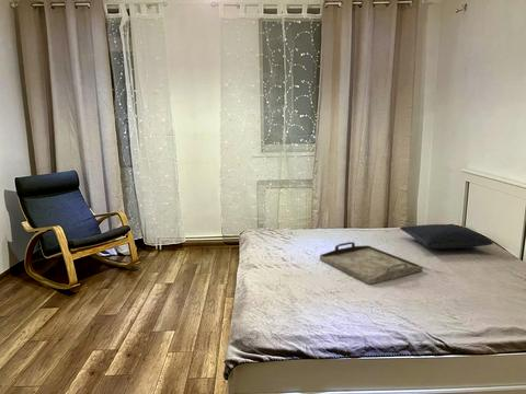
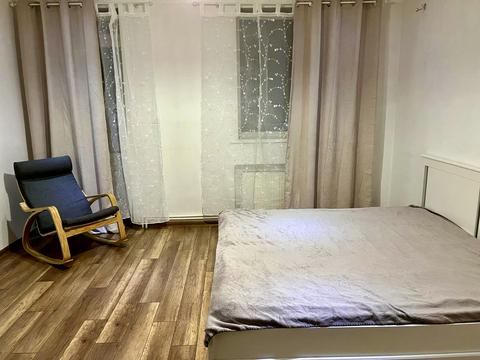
- serving tray (368, 258)
- pillow (443, 234)
